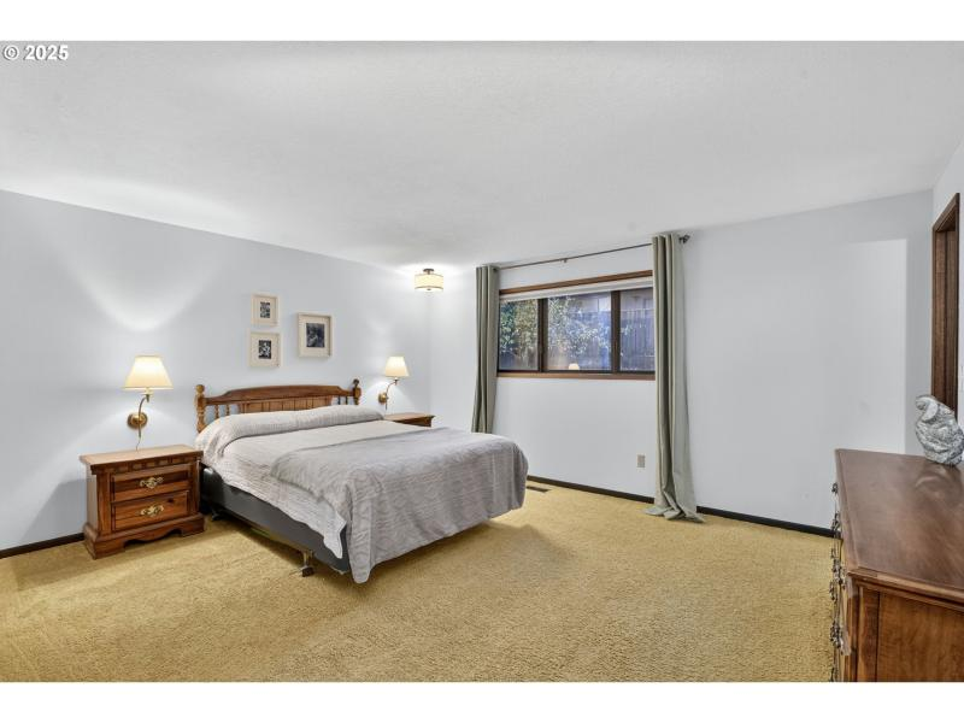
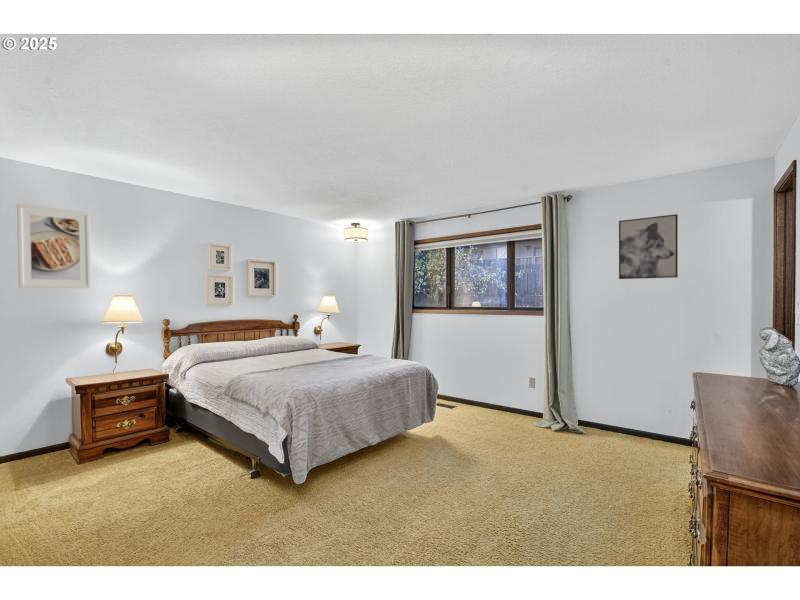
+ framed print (56, 248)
+ wall art (647, 248)
